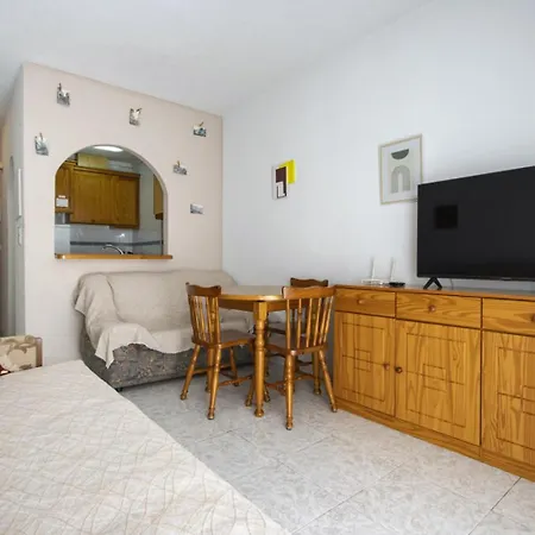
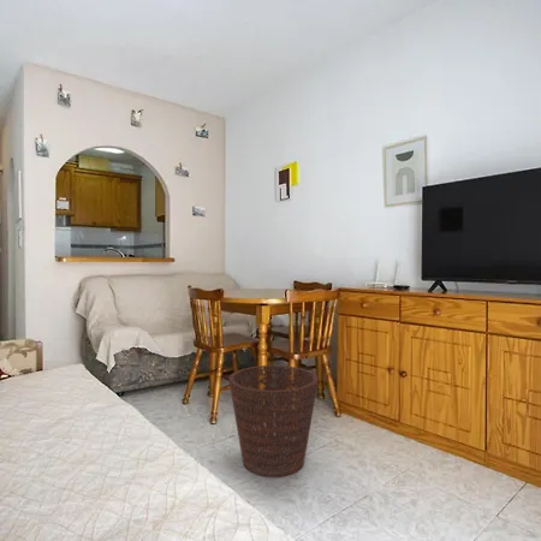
+ basket (273, 418)
